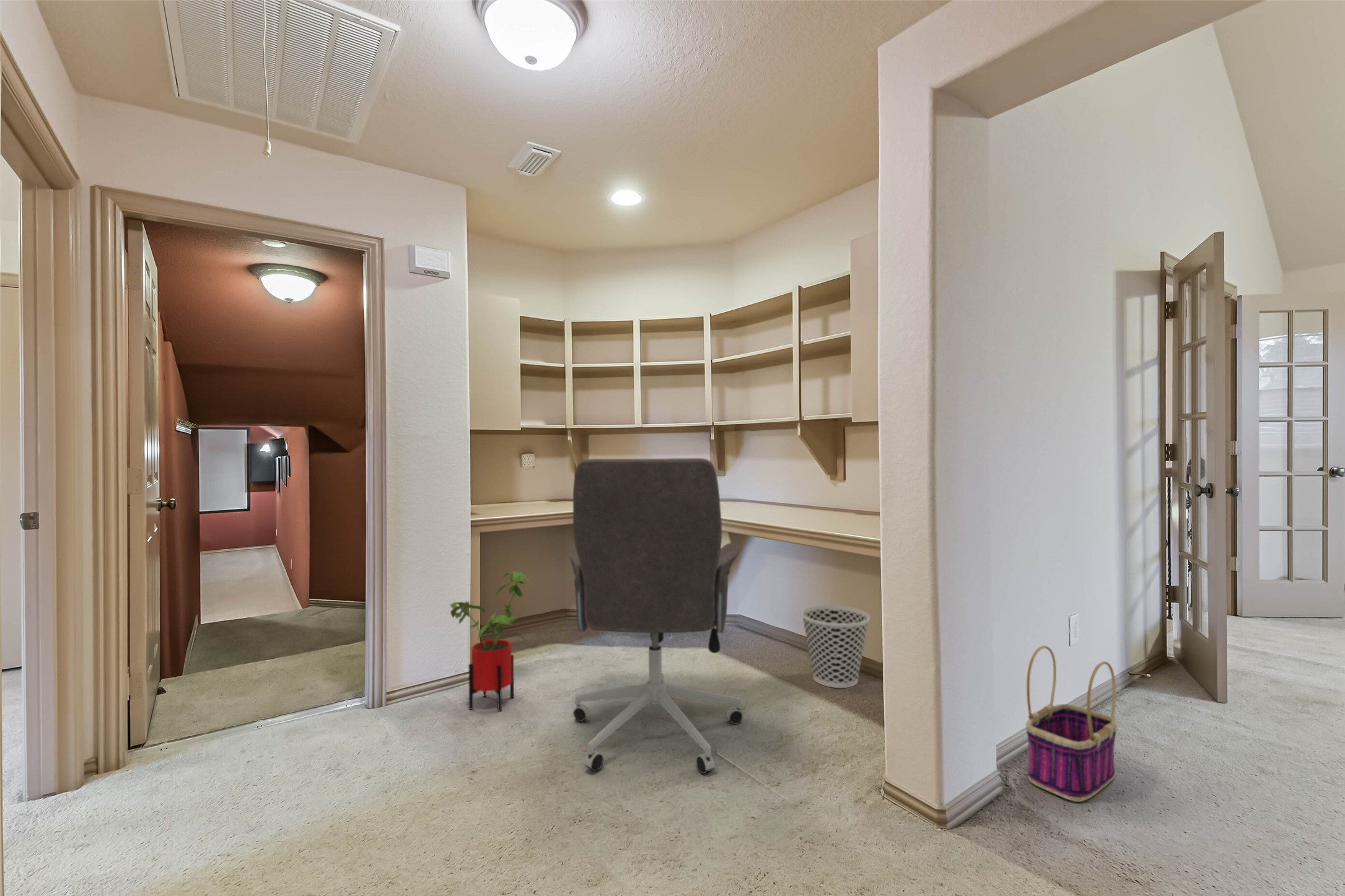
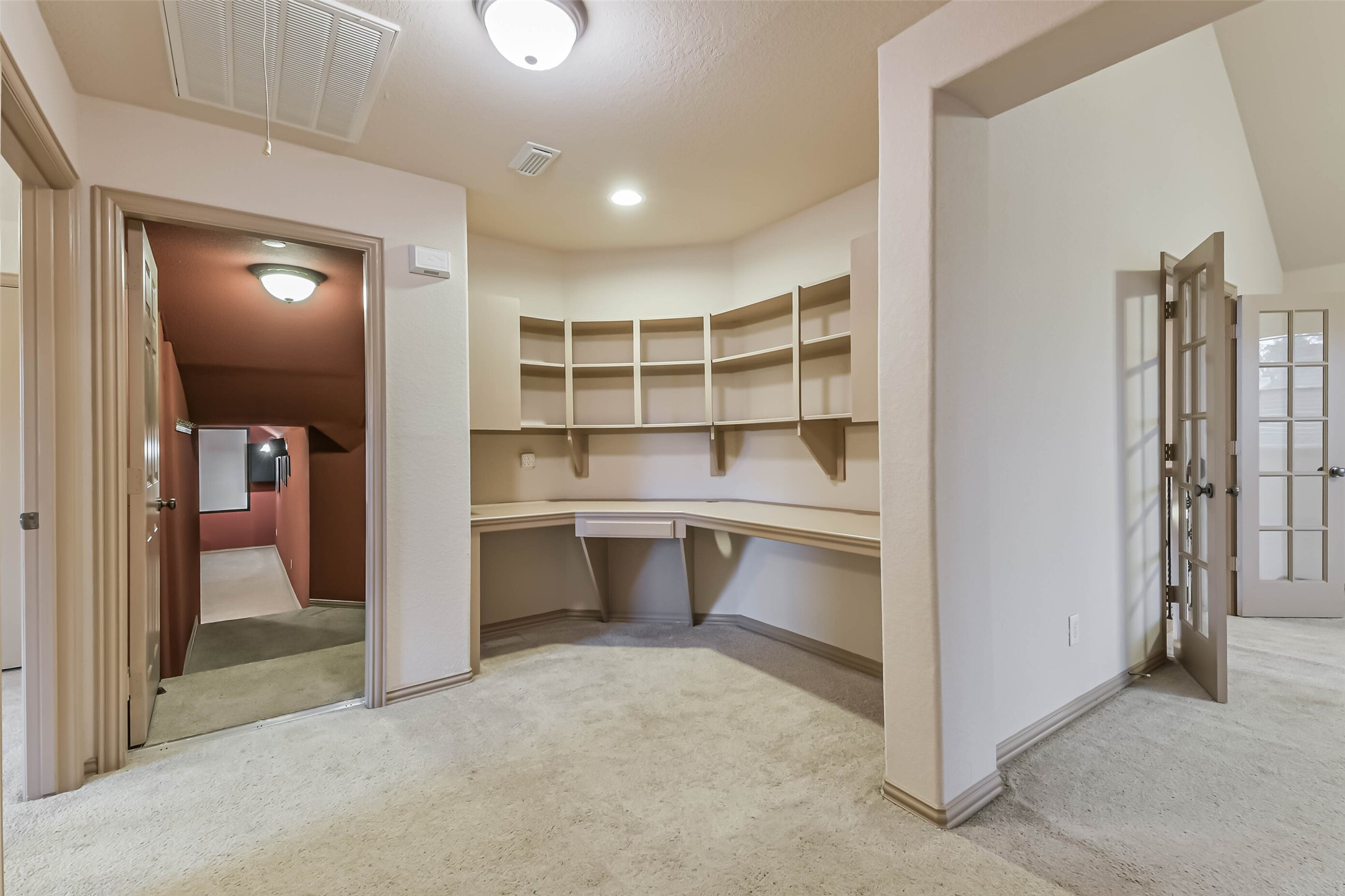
- basket (1071, 715)
- wastebasket (835, 646)
- house plant (497, 638)
- office chair (654, 596)
